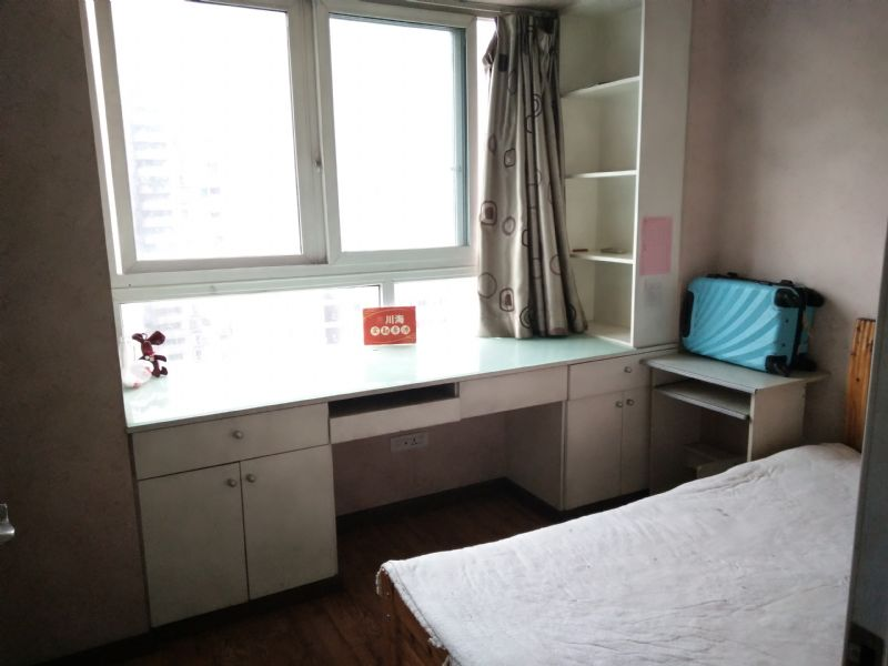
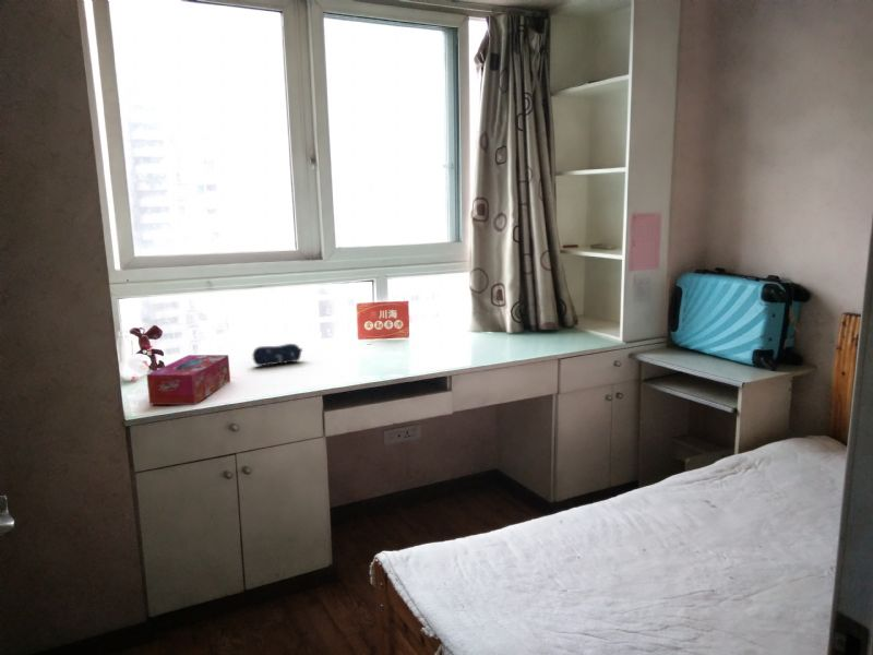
+ tissue box (191, 378)
+ pencil case (276, 354)
